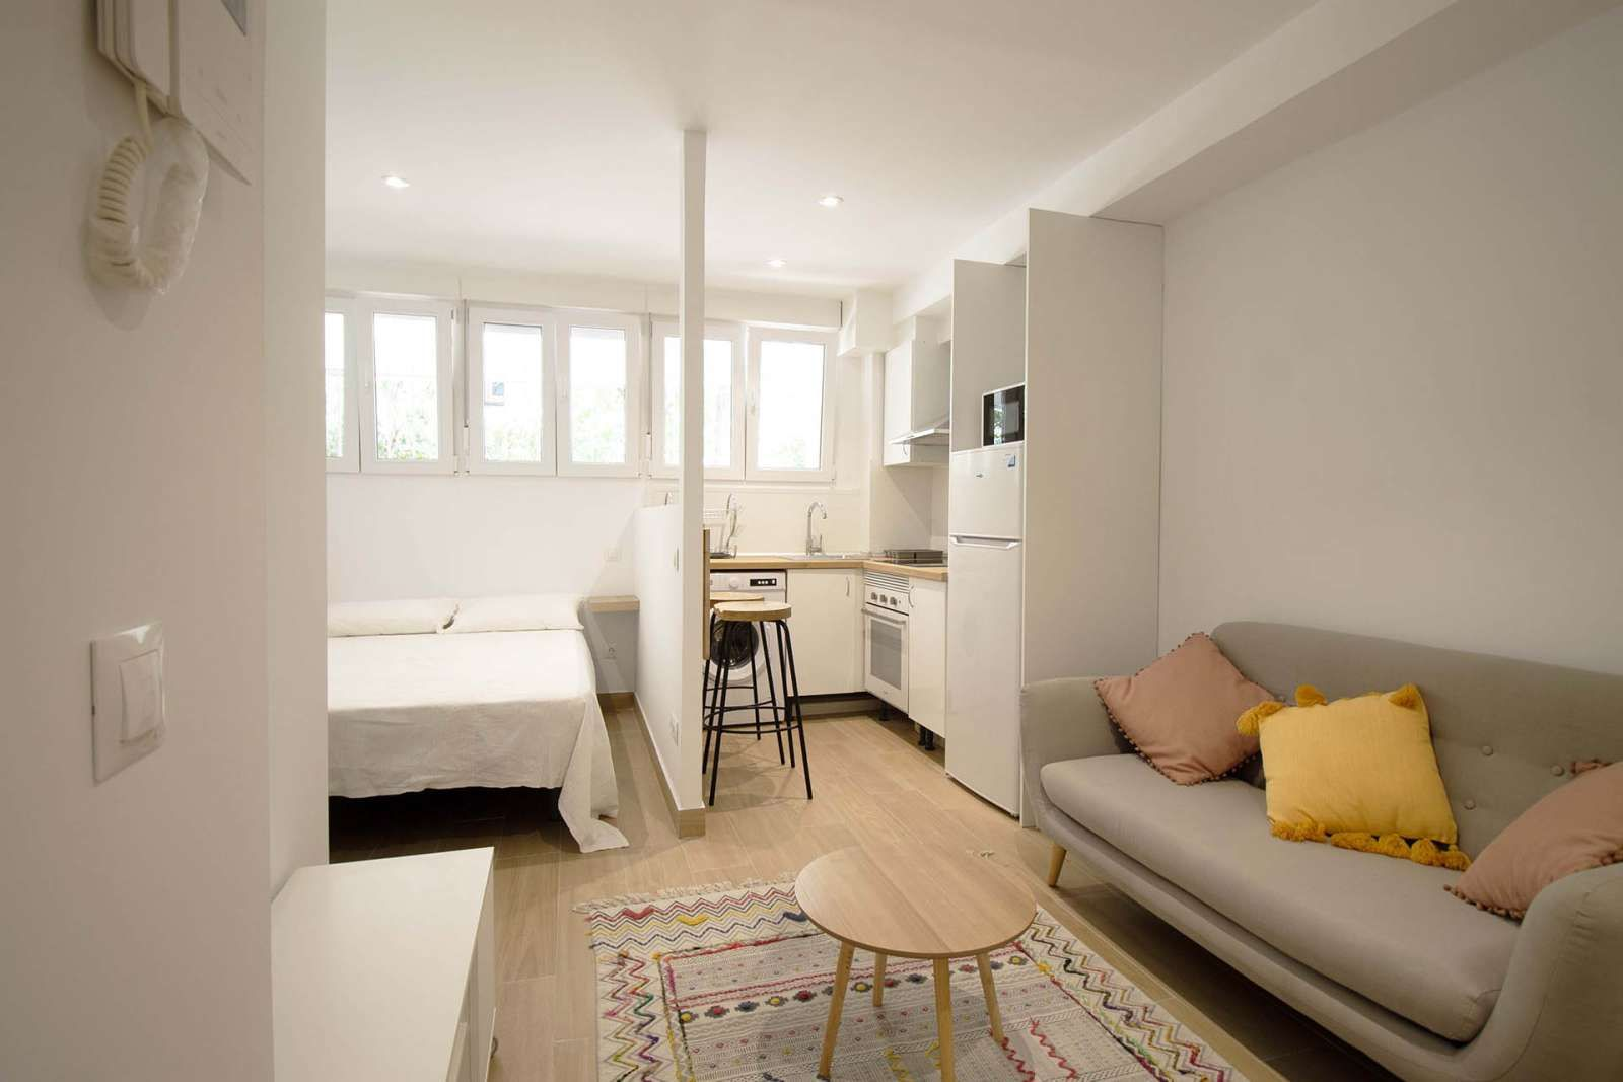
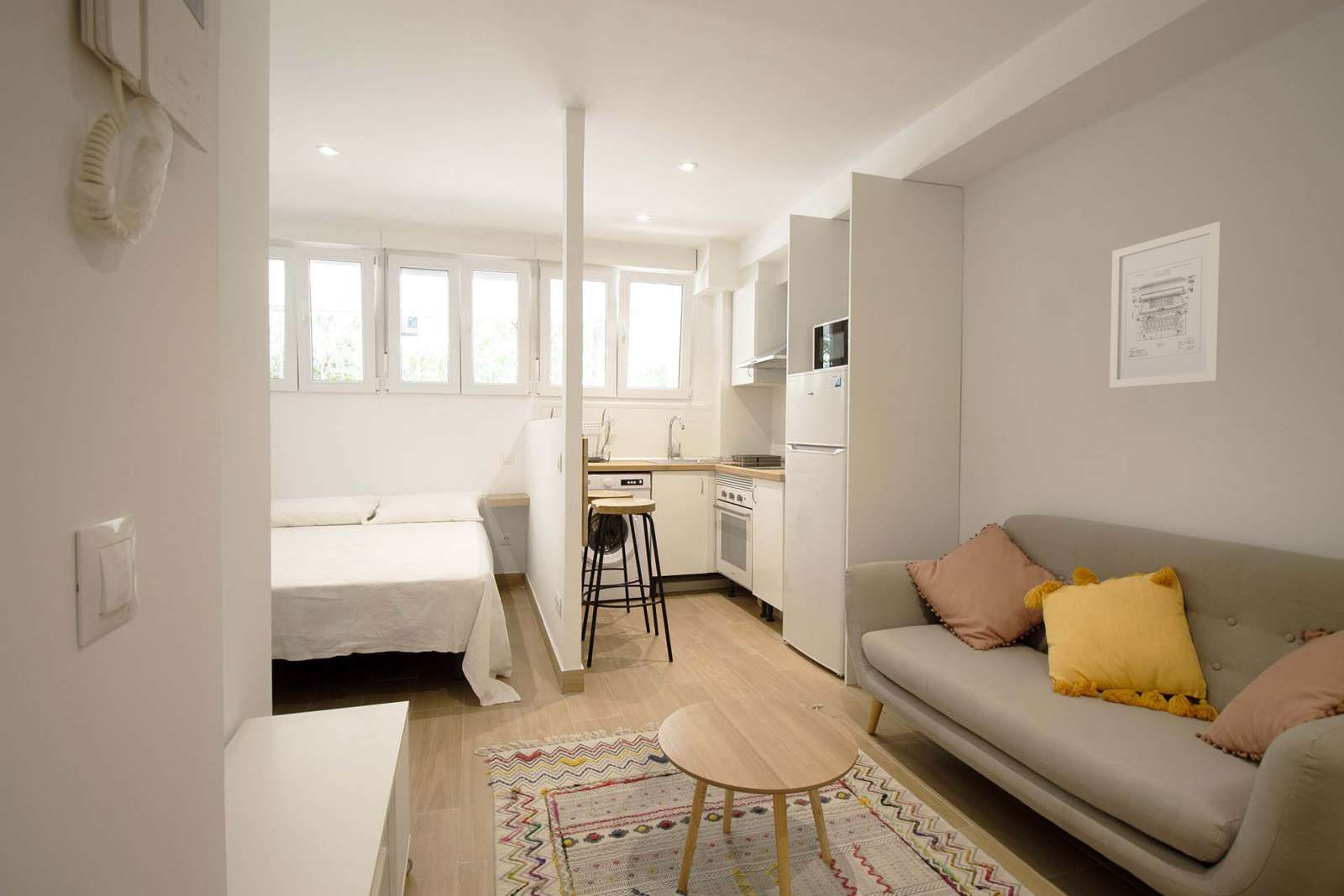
+ wall art (1161, 311)
